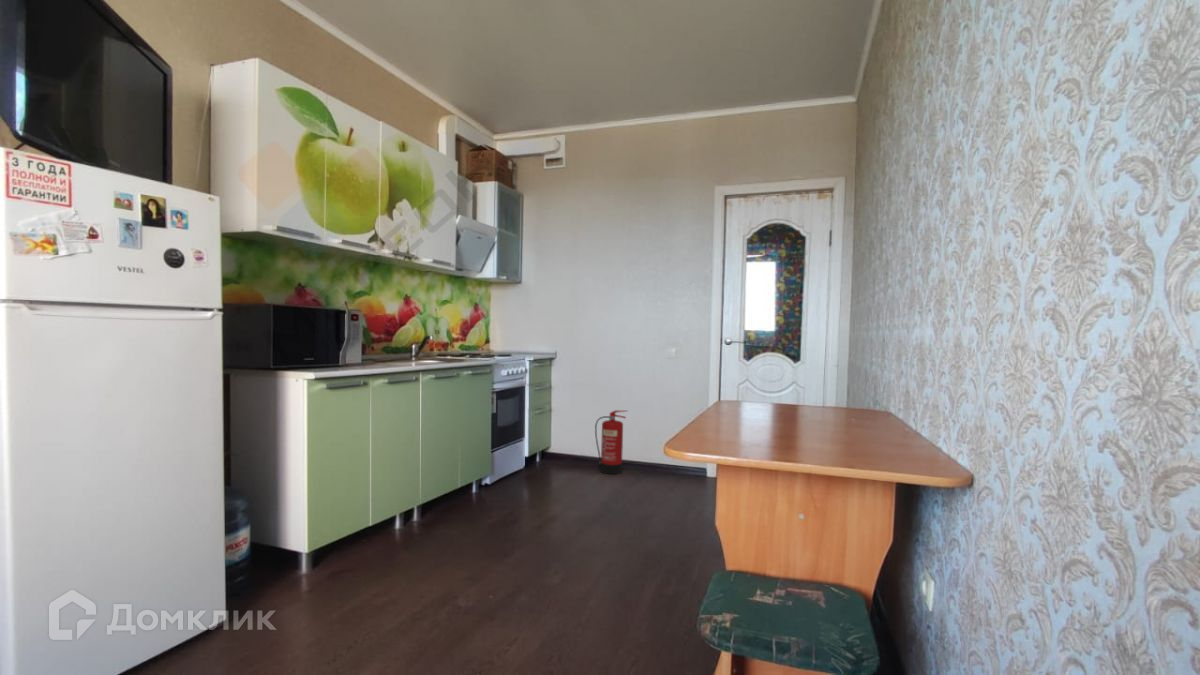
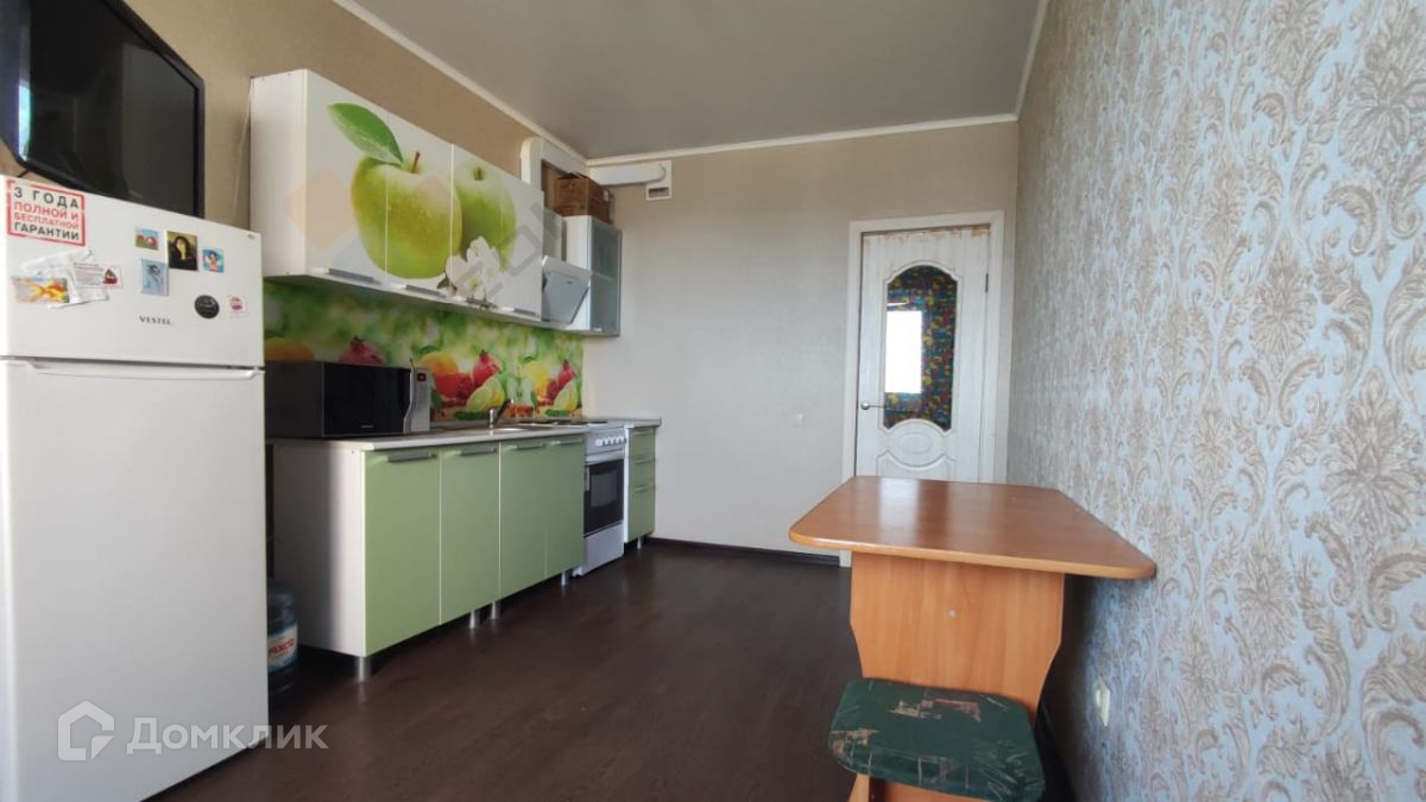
- fire extinguisher (610, 440)
